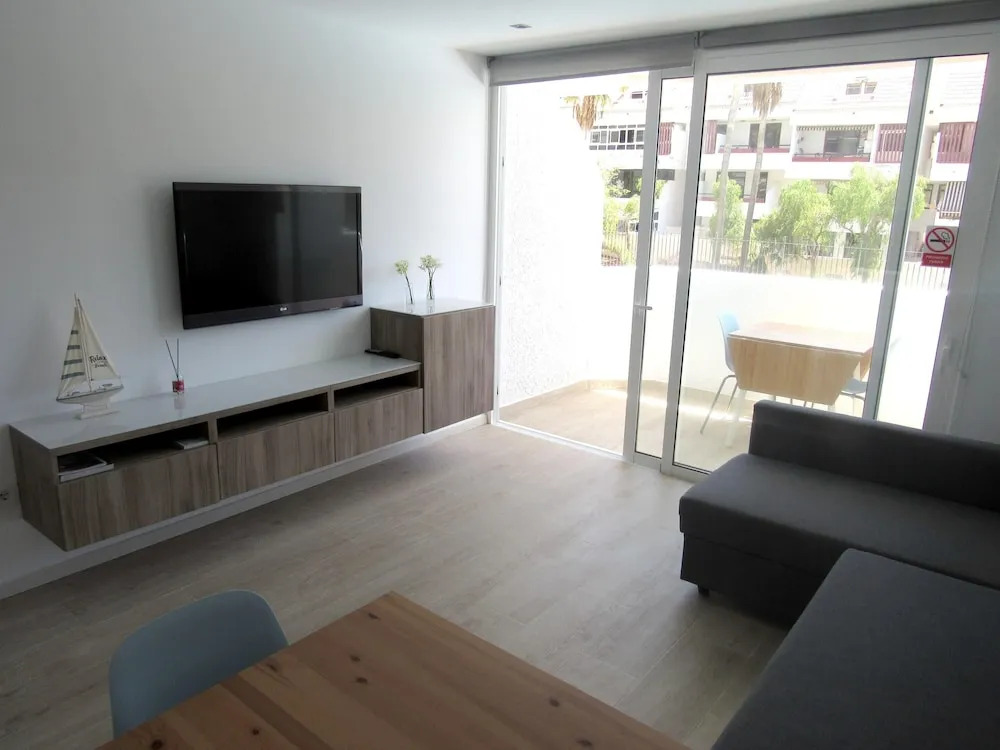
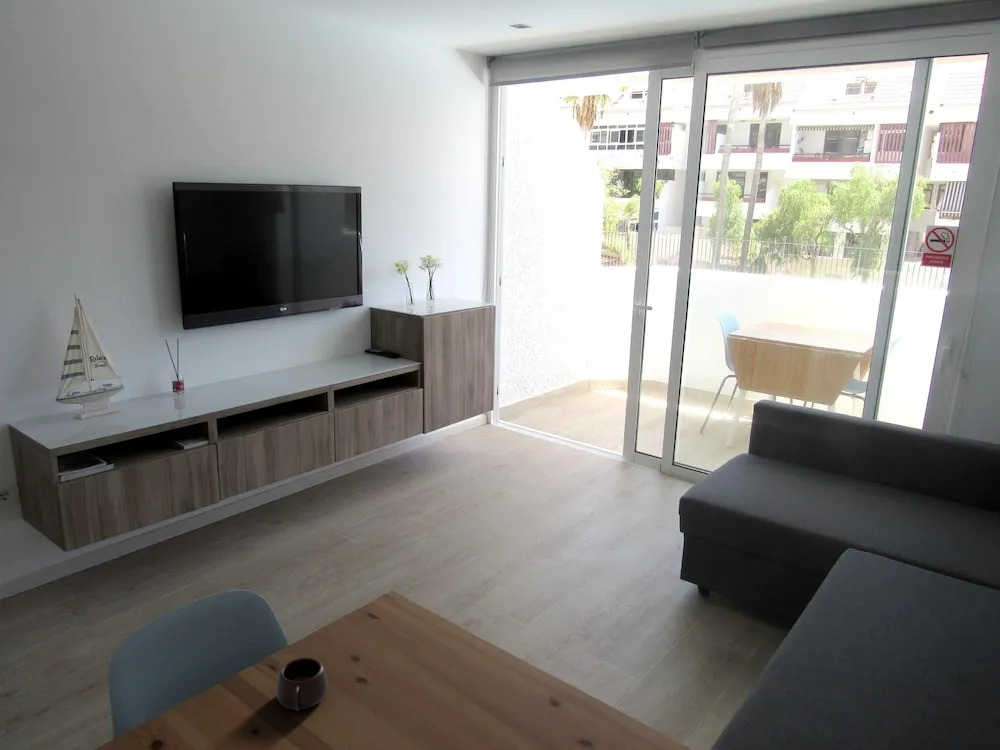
+ mug (300, 687)
